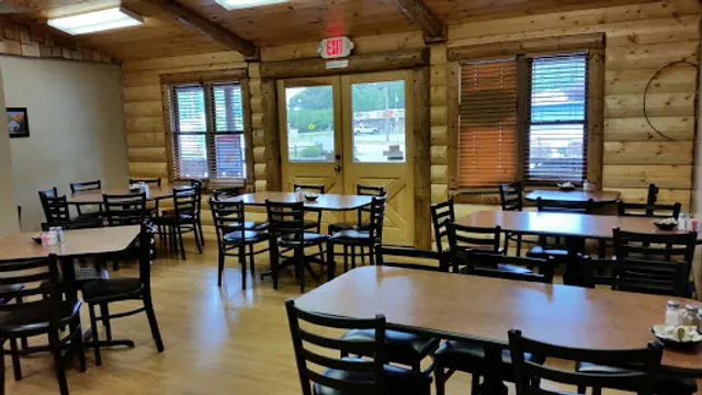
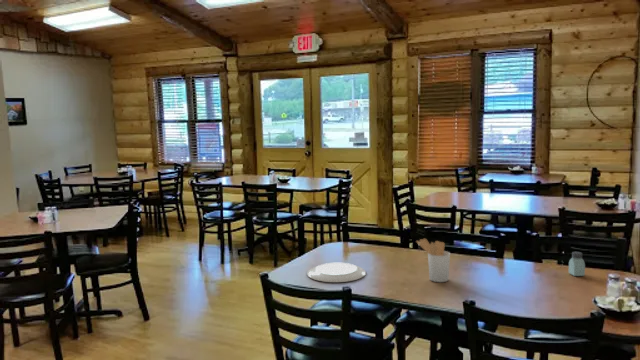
+ saltshaker (576, 263)
+ plate (336, 270)
+ utensil holder (433, 259)
